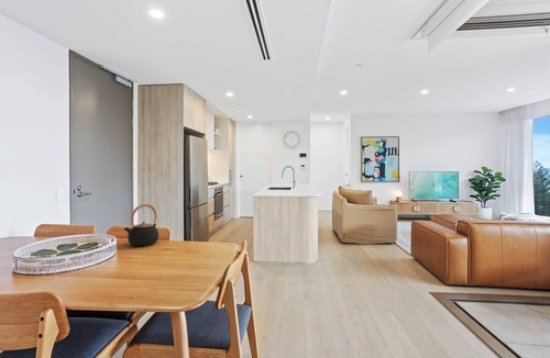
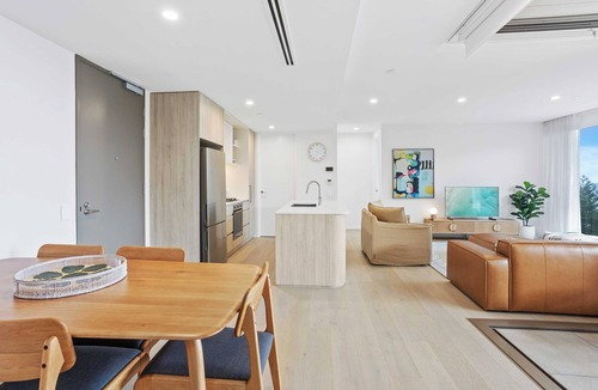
- teapot (141, 224)
